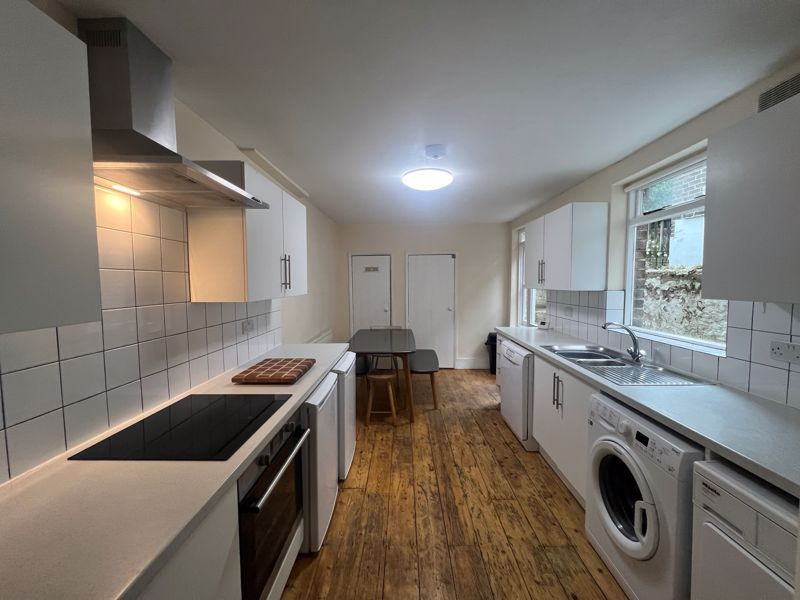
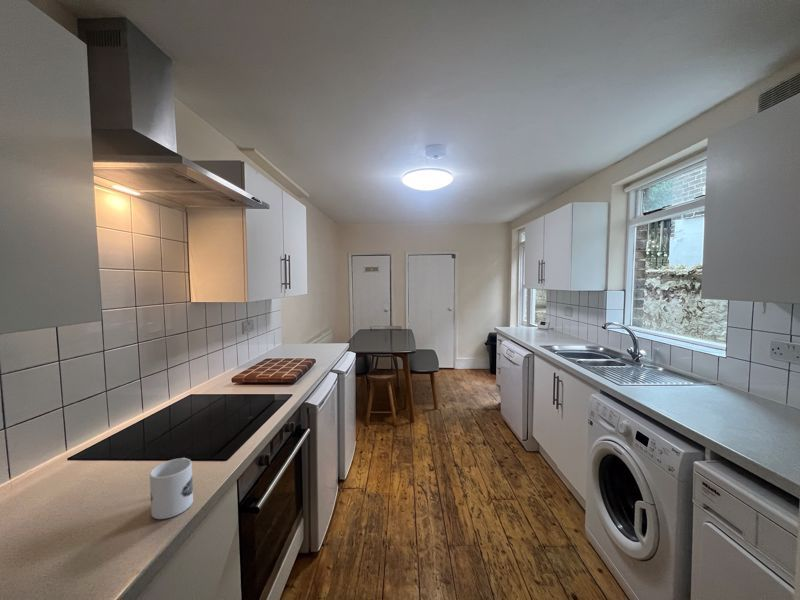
+ mug (175, 482)
